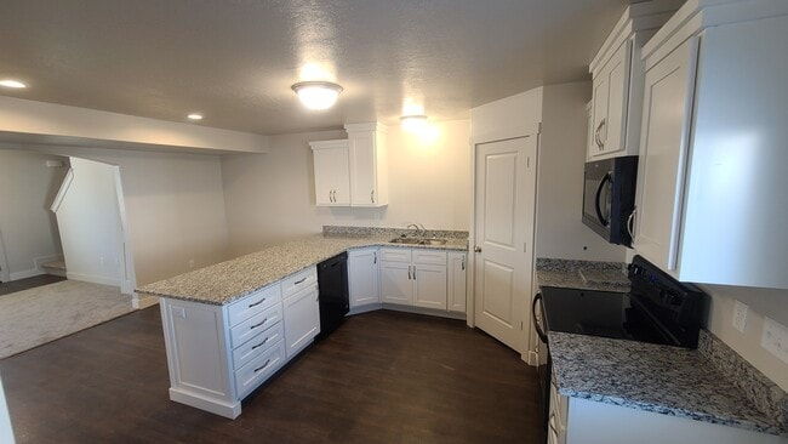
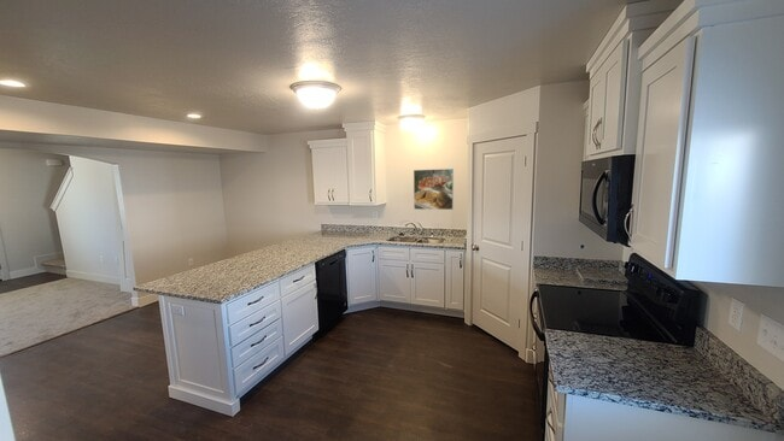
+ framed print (433, 189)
